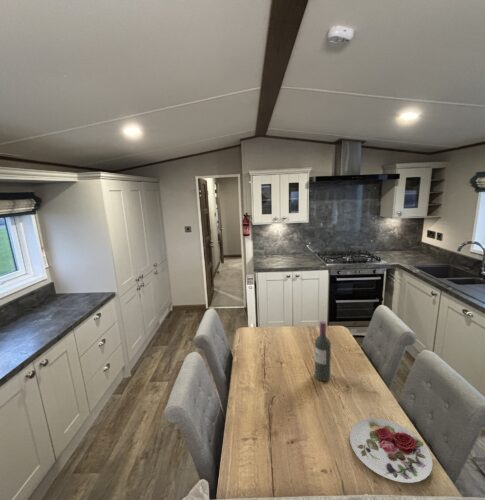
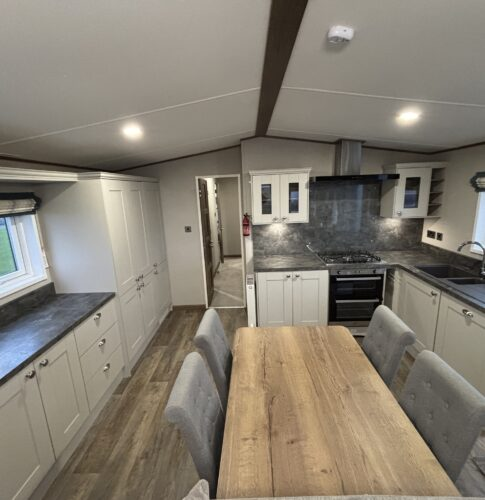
- wine bottle (322, 350)
- plate (388, 446)
